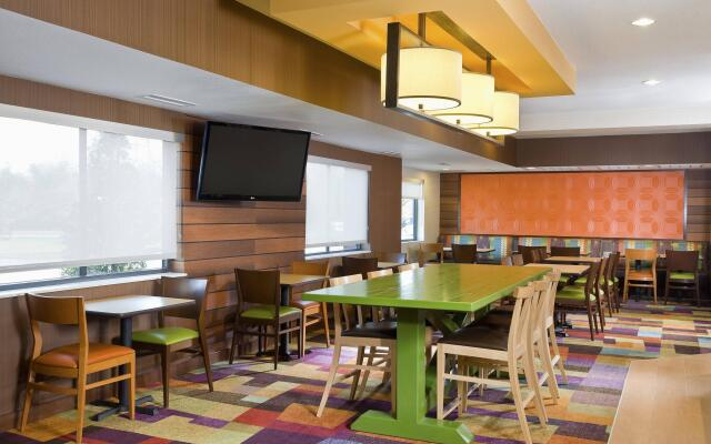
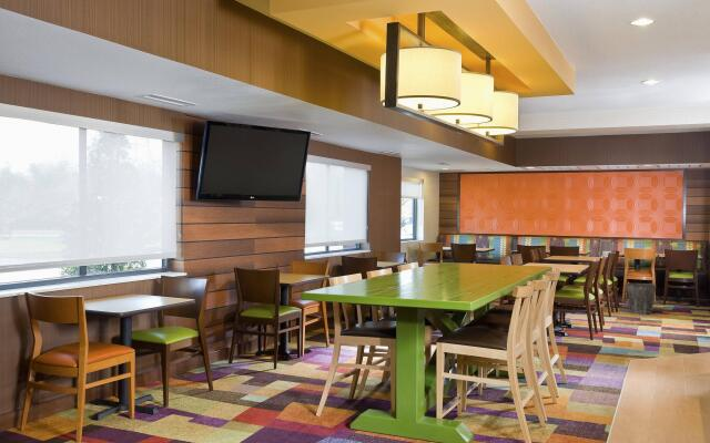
+ waste bin (640, 298)
